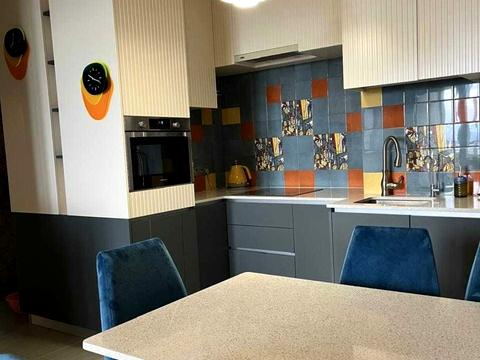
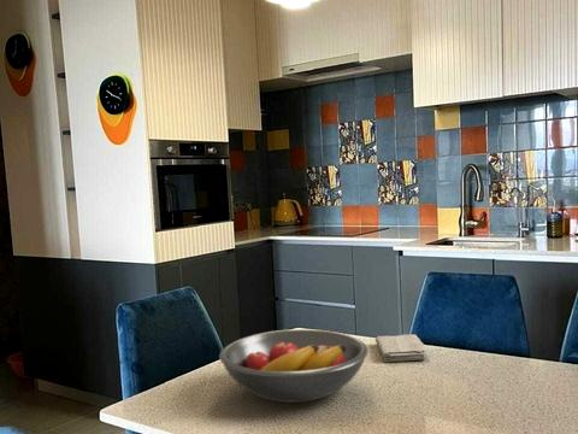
+ fruit bowl (294, 364)
+ washcloth (400, 346)
